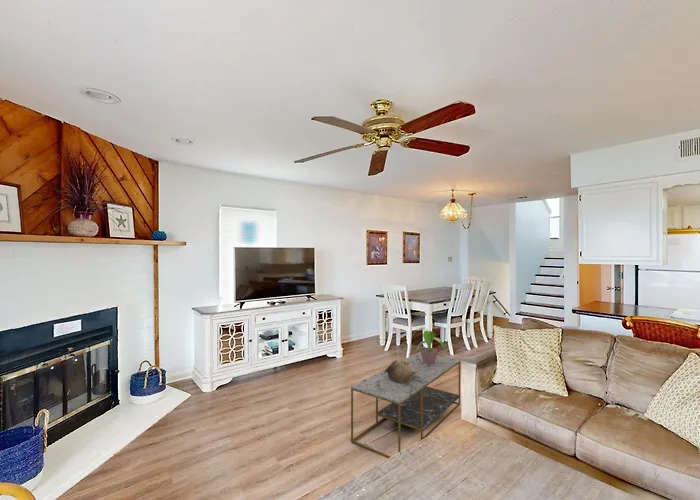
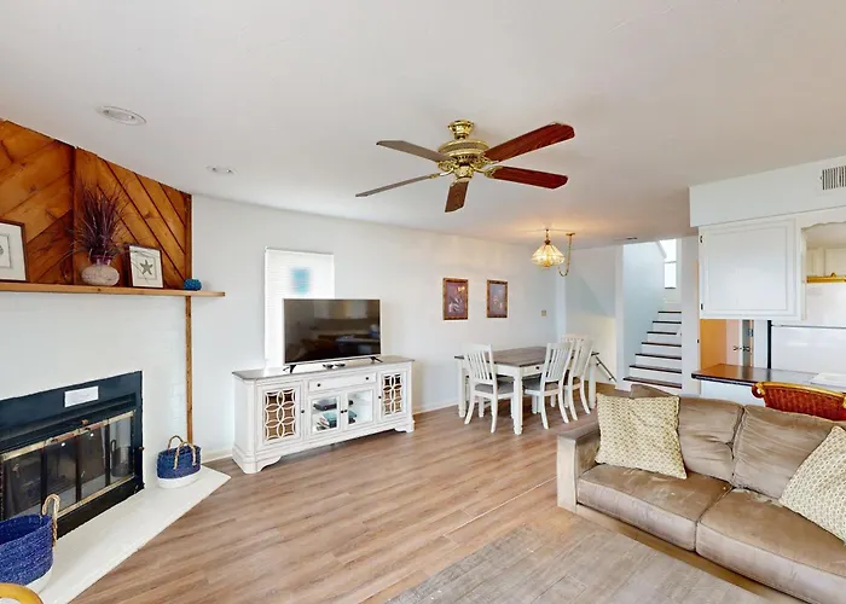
- decorative bowl (401, 368)
- coffee table (411, 396)
- potted plant (428, 345)
